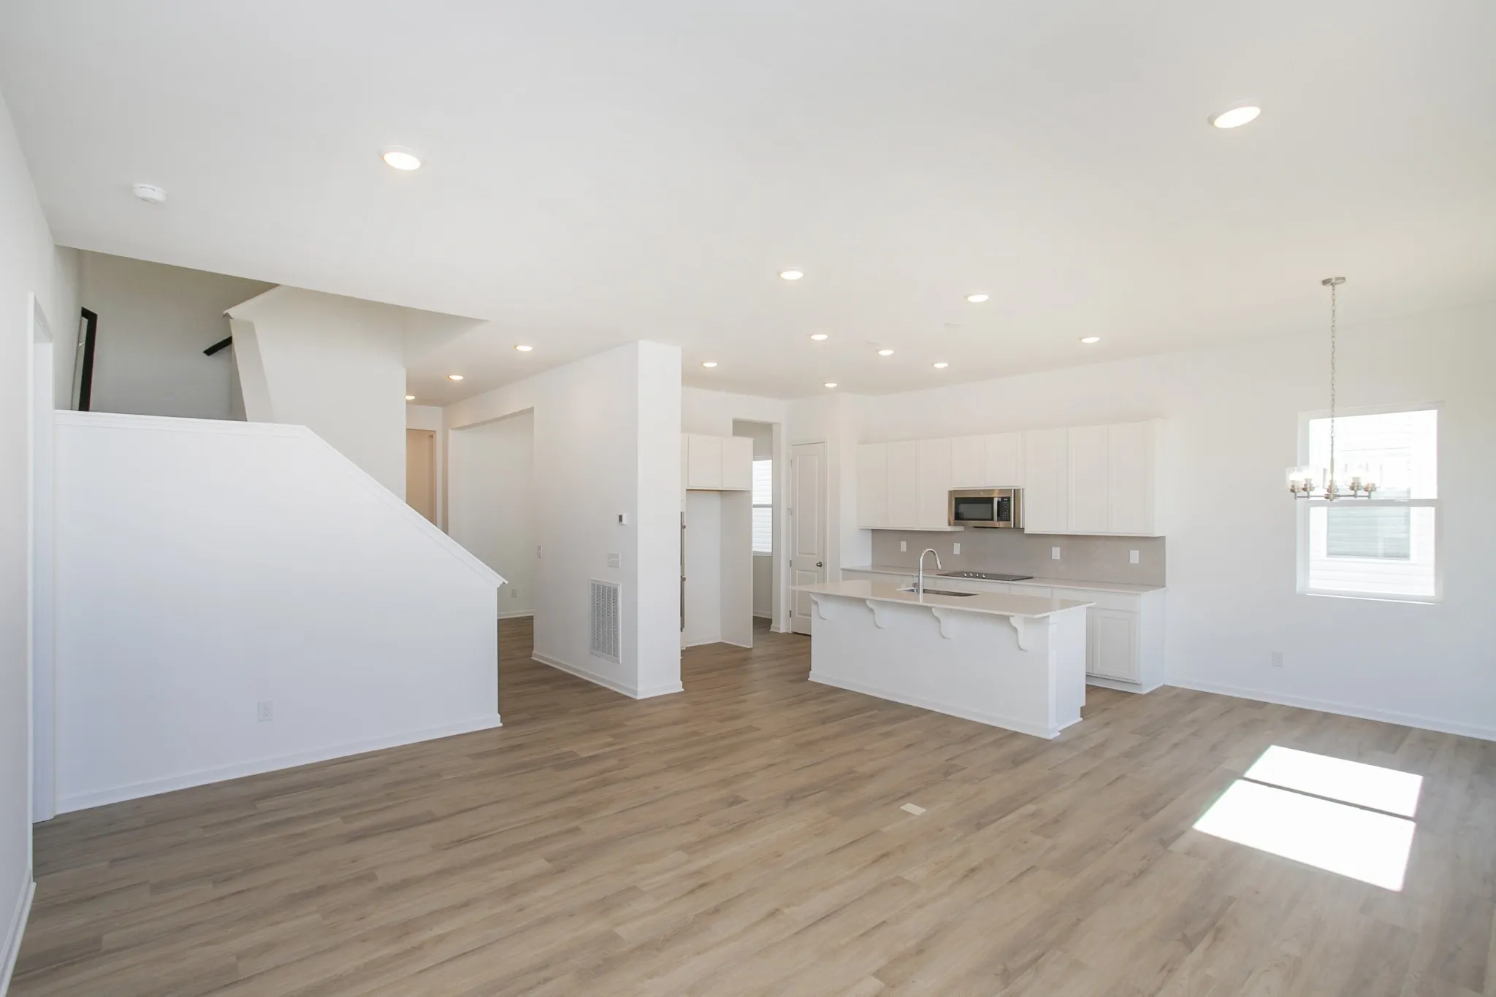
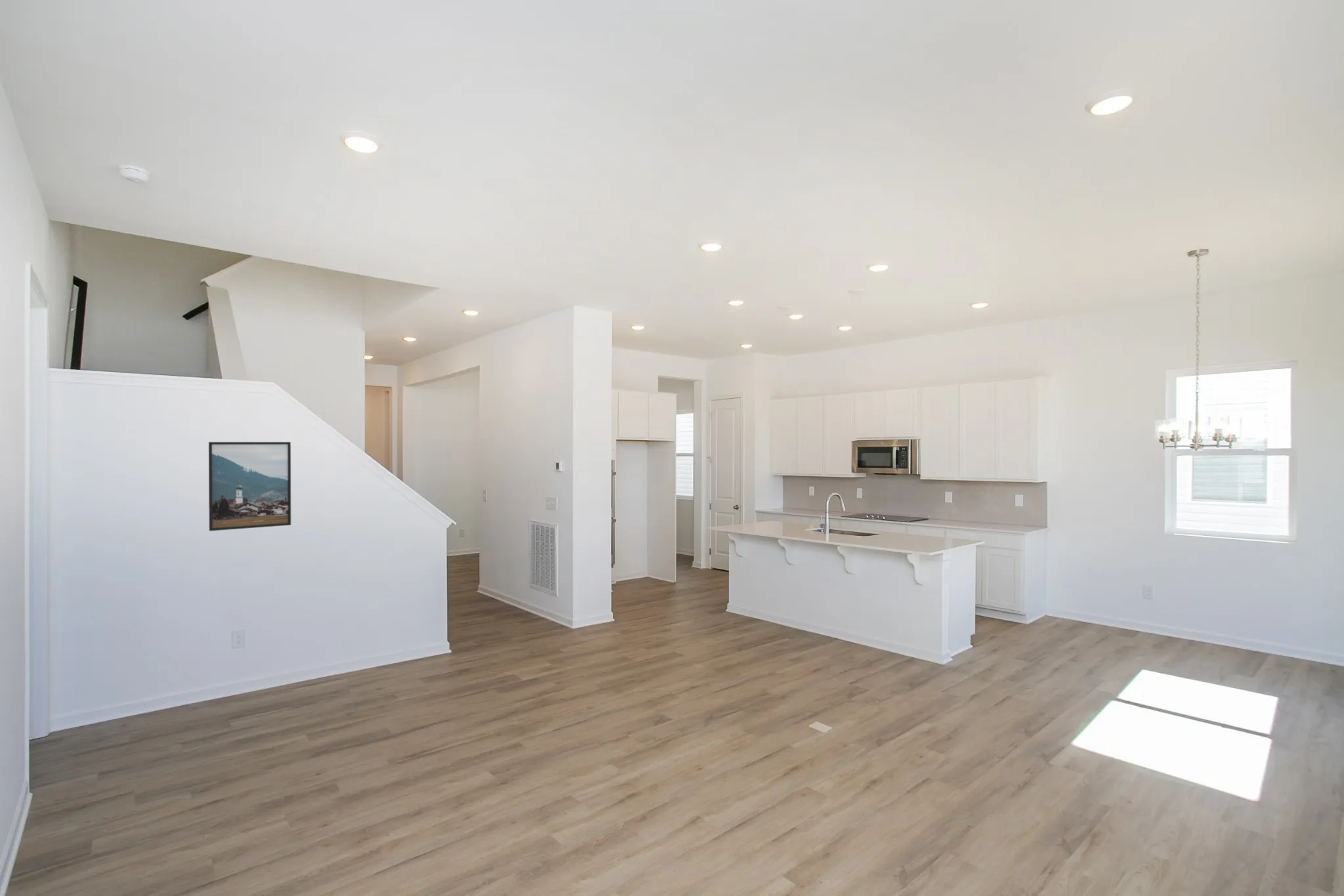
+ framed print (251, 485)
